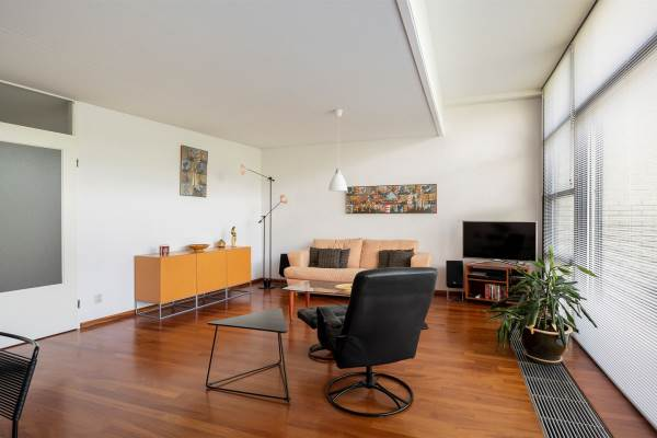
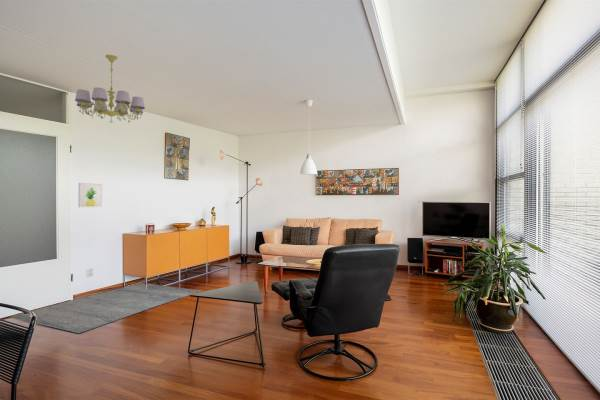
+ wall art (90, 195)
+ chandelier (111, 89)
+ rug (117, 301)
